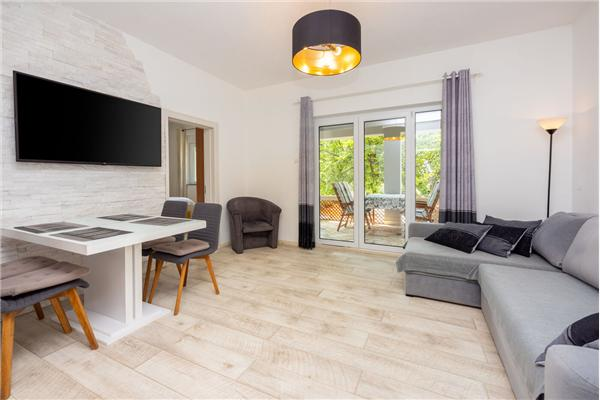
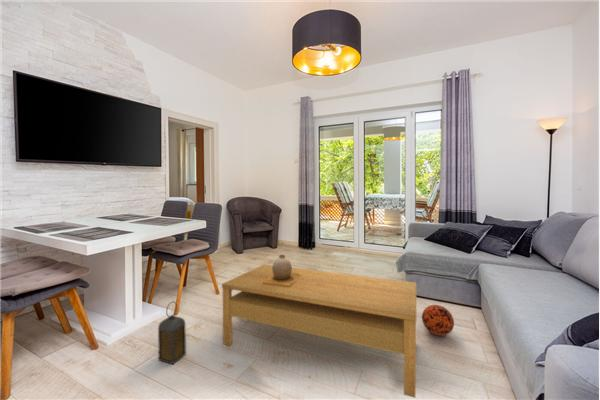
+ coffee table (319, 313)
+ decorative ball (437, 319)
+ vase (284, 266)
+ lantern (172, 329)
